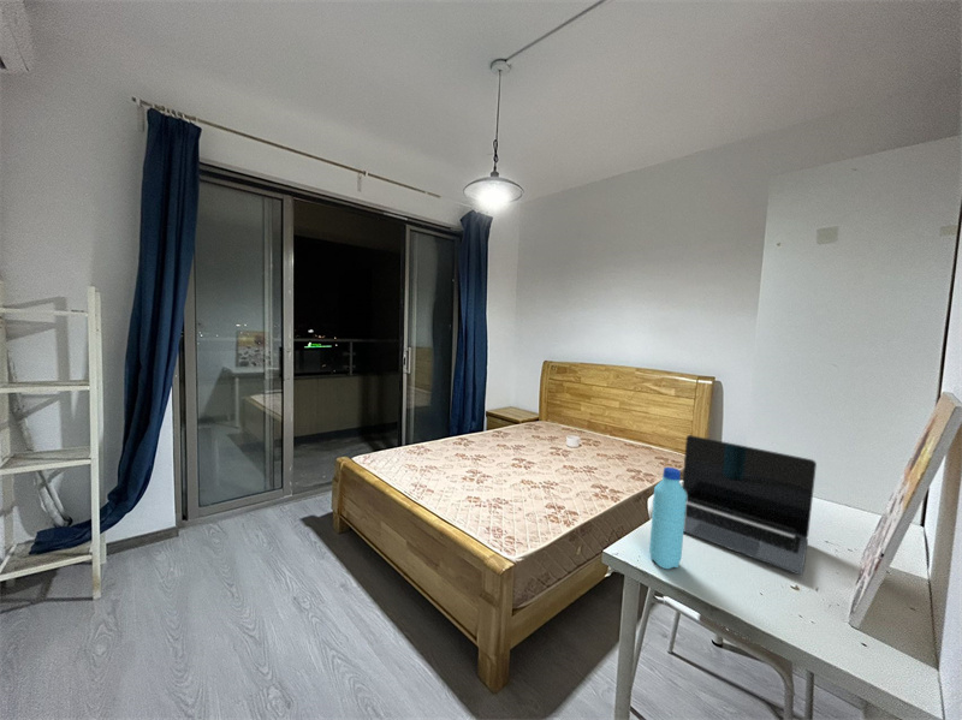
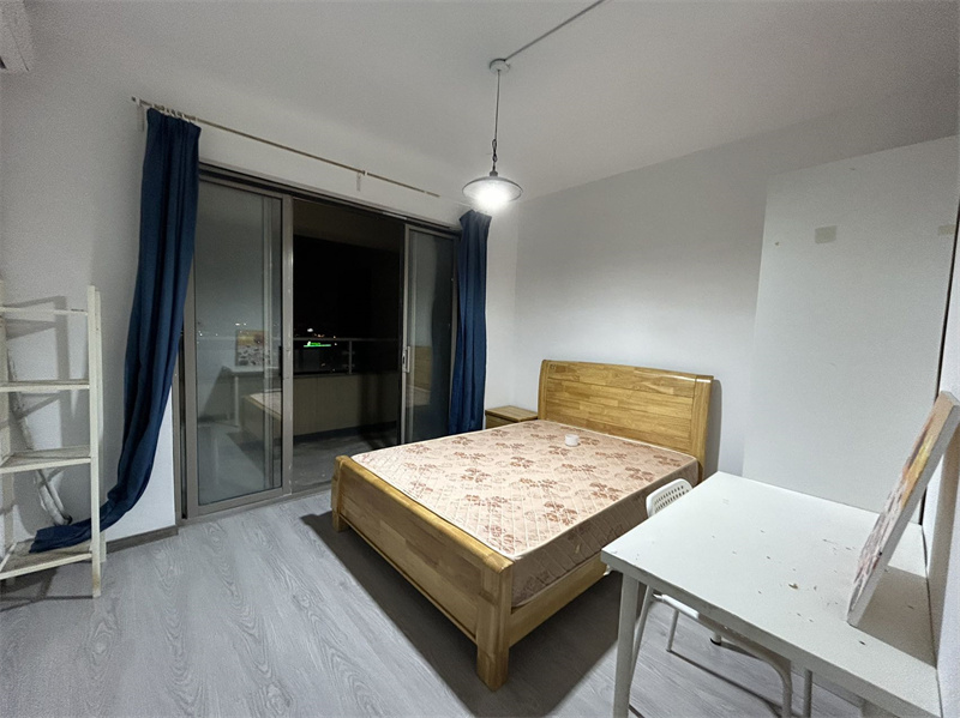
- water bottle (667, 516)
- laptop (734, 493)
